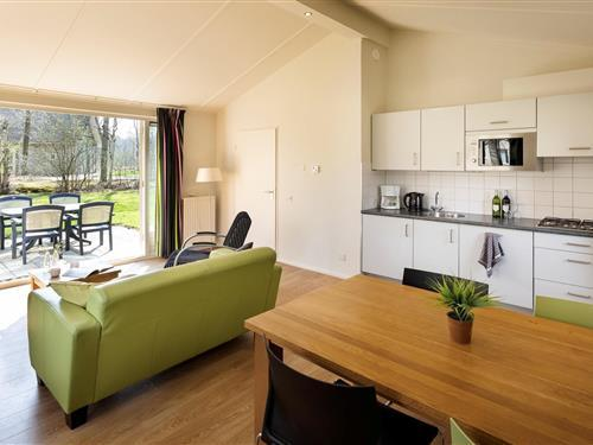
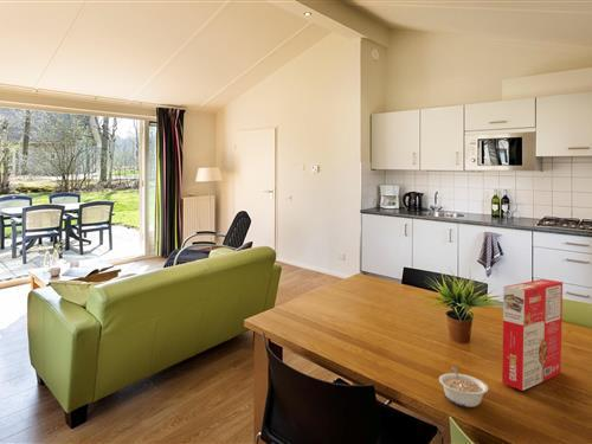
+ cereal box (533, 330)
+ legume (461, 388)
